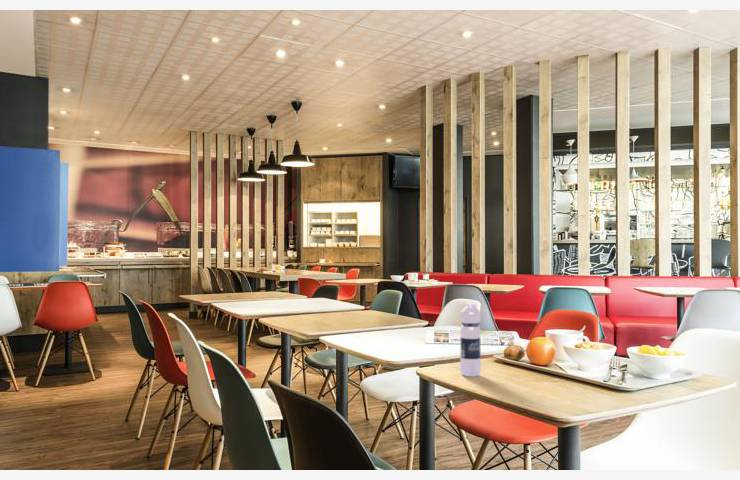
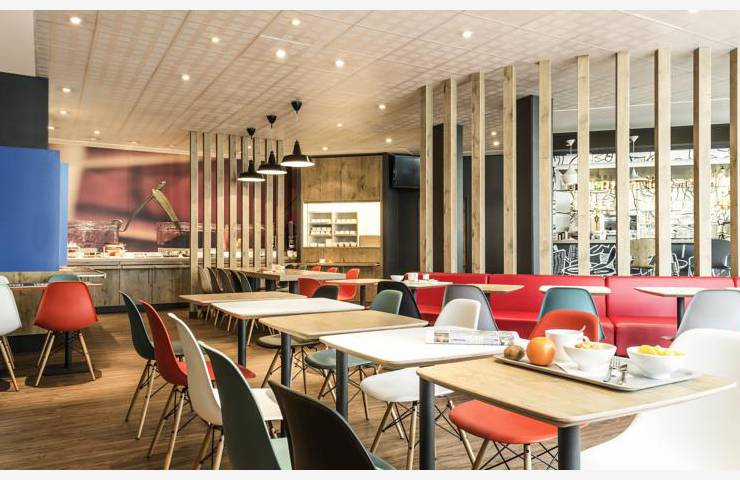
- water bottle (470, 338)
